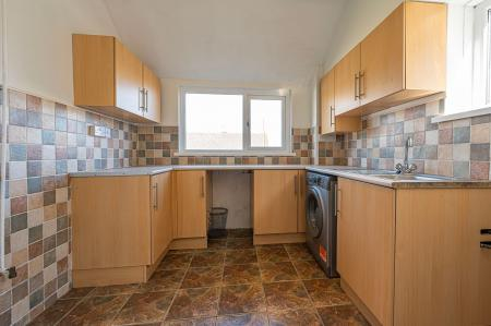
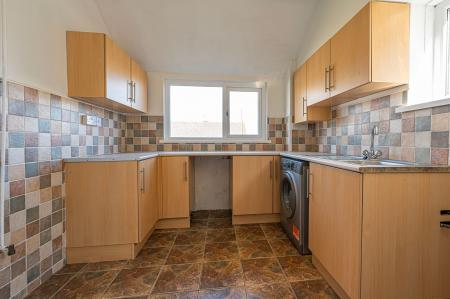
- wastebasket (216, 221)
